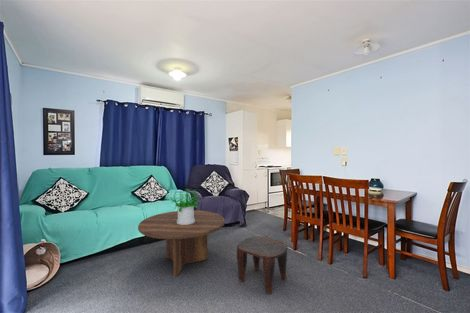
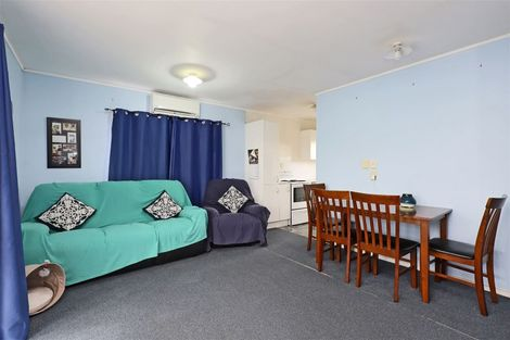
- potted plant (186, 205)
- stool (263, 262)
- coffee table (183, 242)
